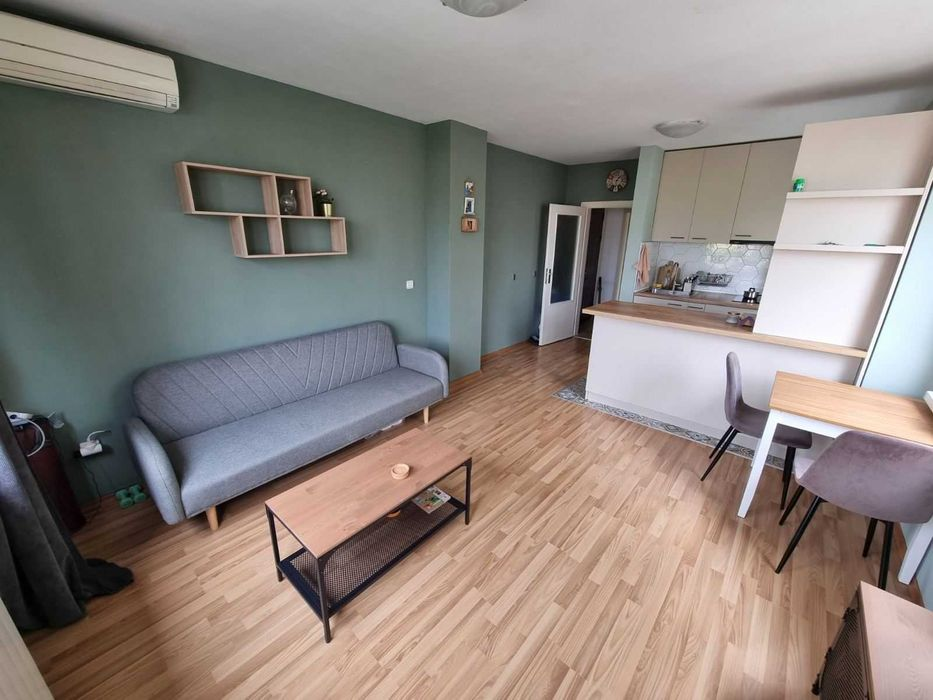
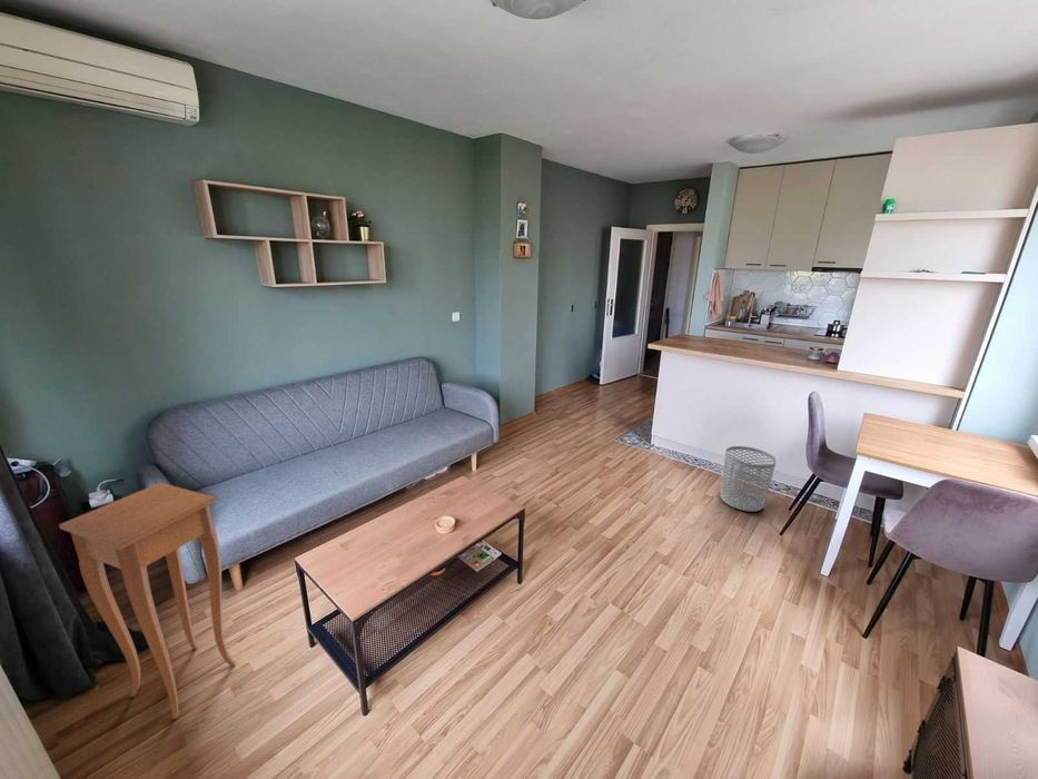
+ side table (175, 596)
+ waste bin (745, 479)
